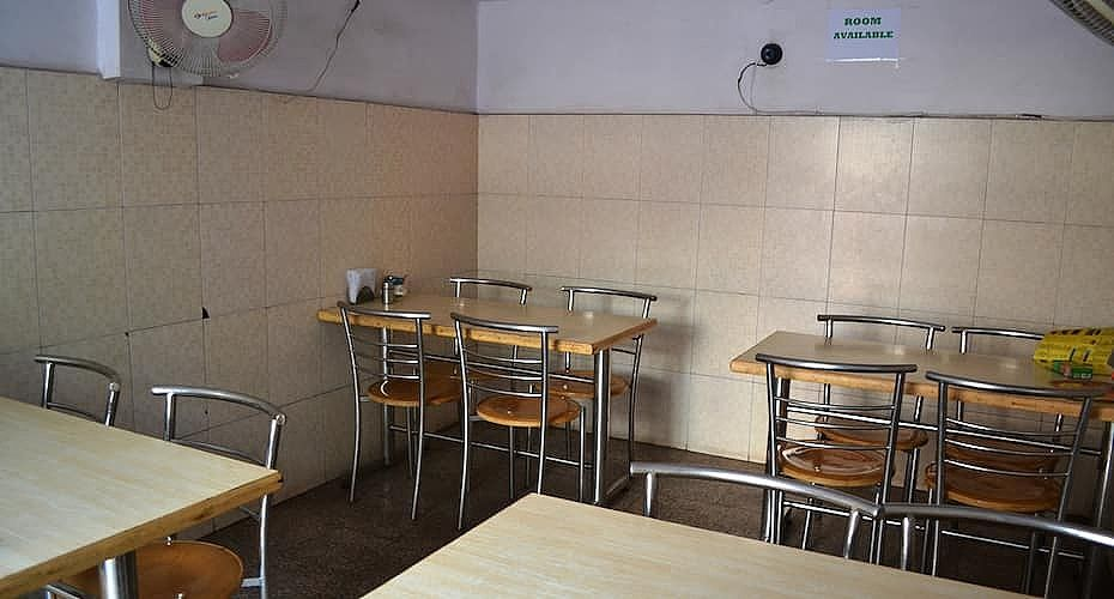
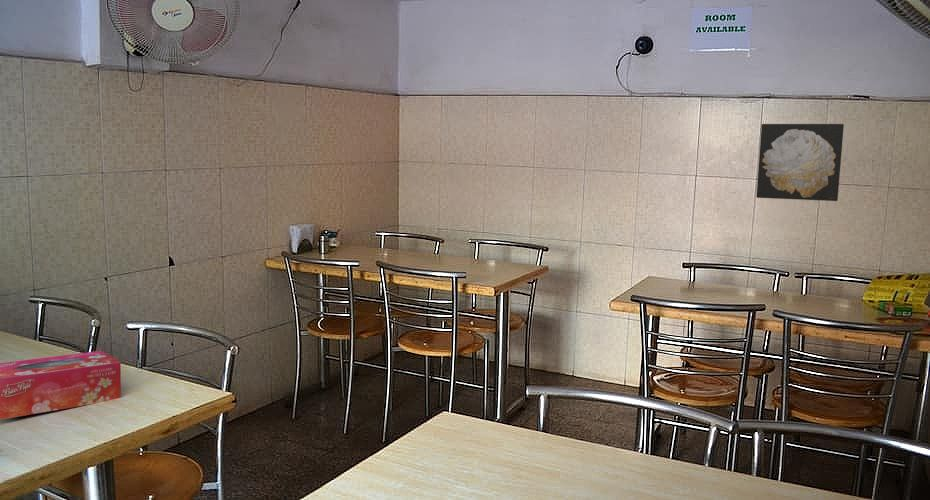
+ tissue box (51, 383)
+ wall art (799, 161)
